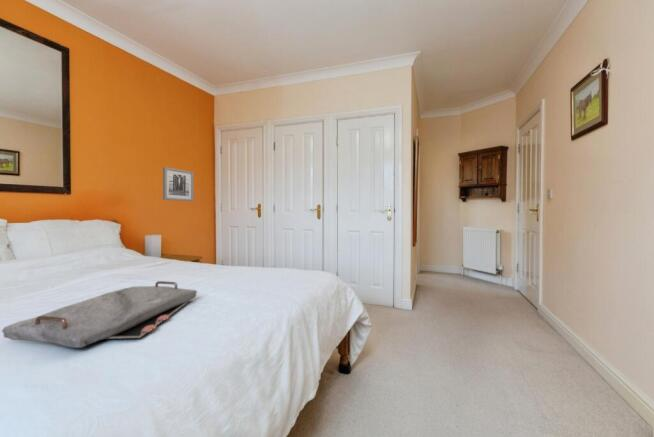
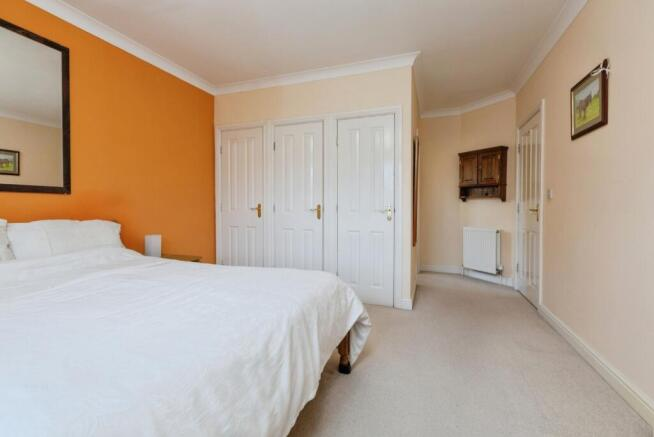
- serving tray (127, 307)
- wall art (179, 185)
